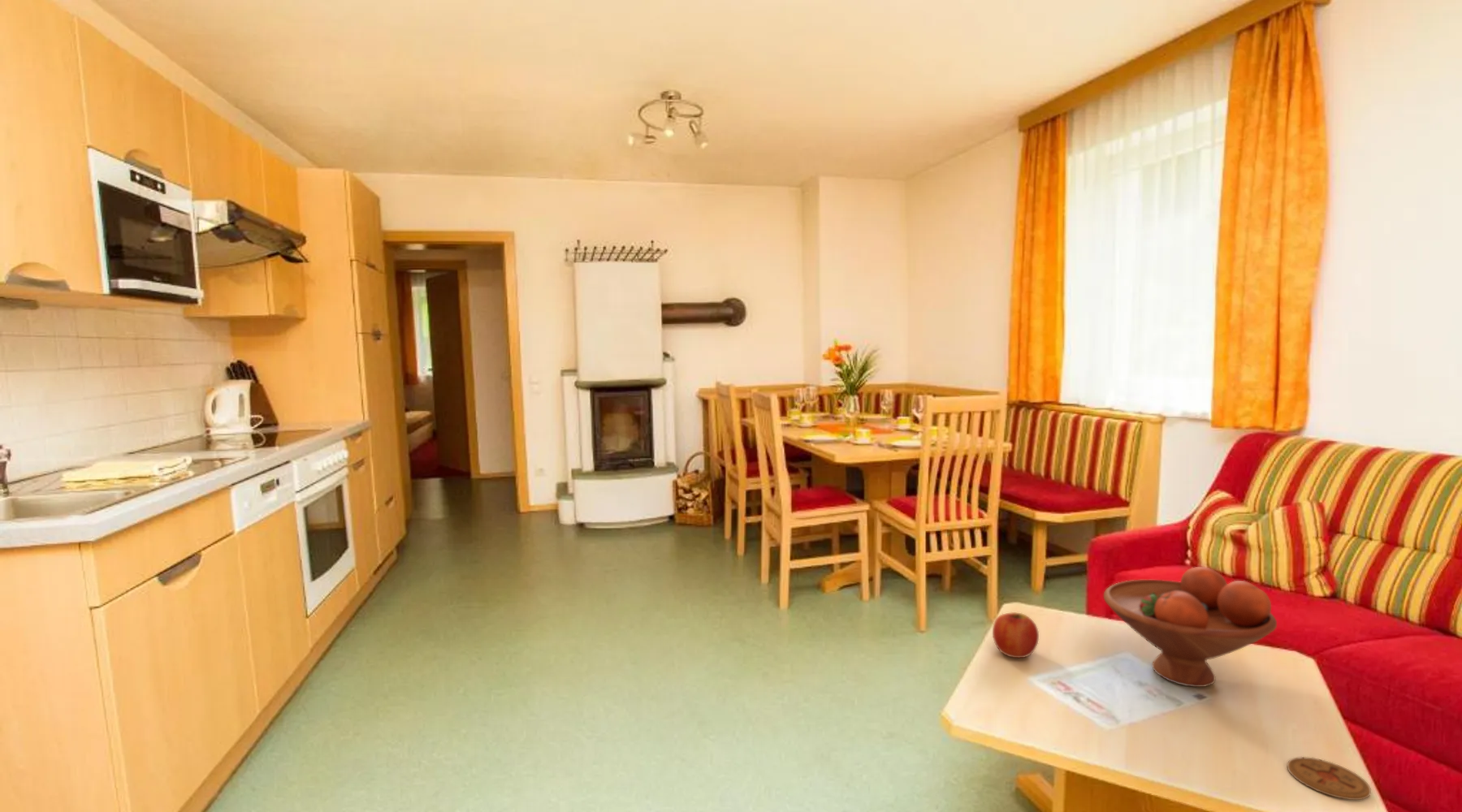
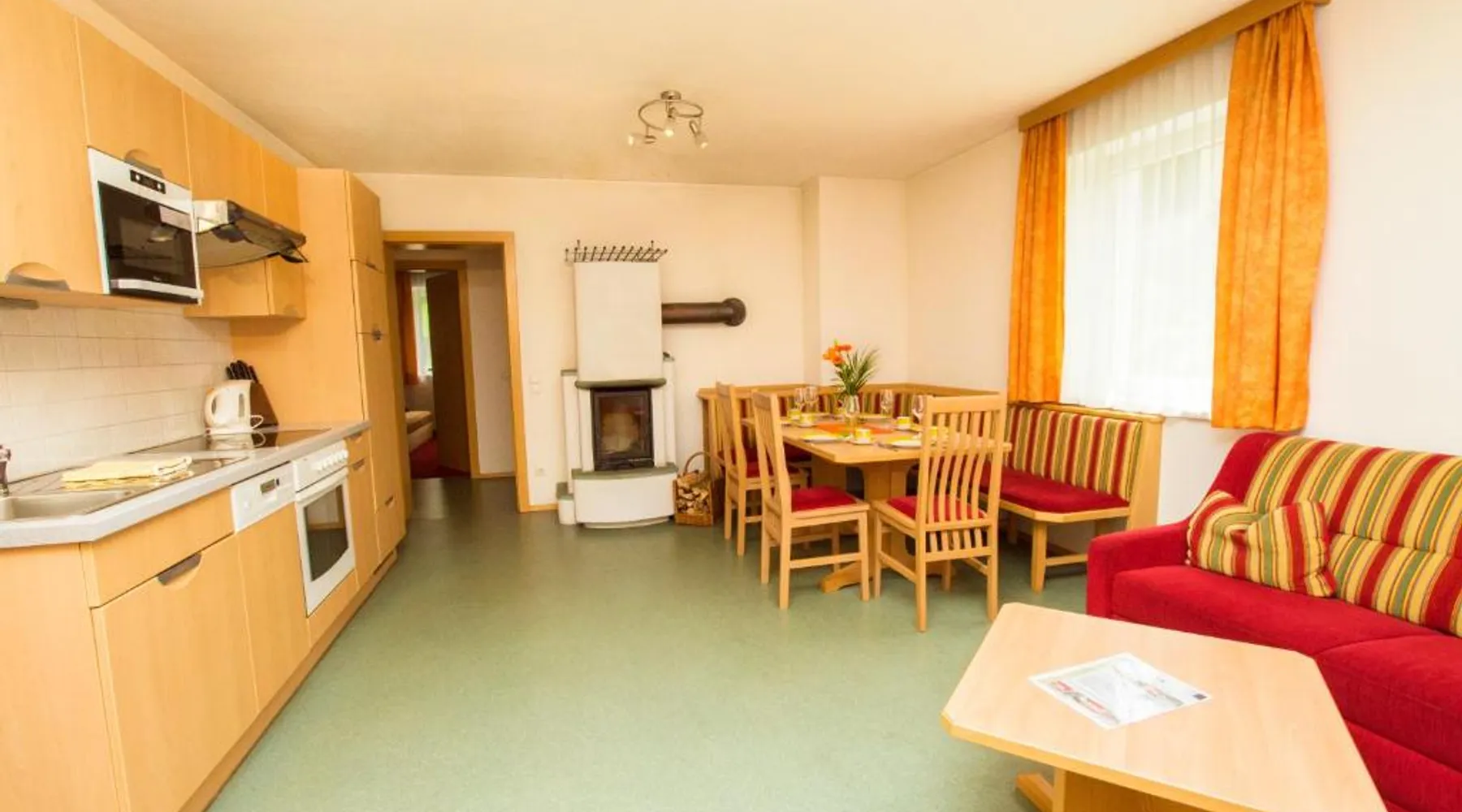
- coaster (1327, 777)
- fruit (1014, 632)
- fruit bowl (1184, 625)
